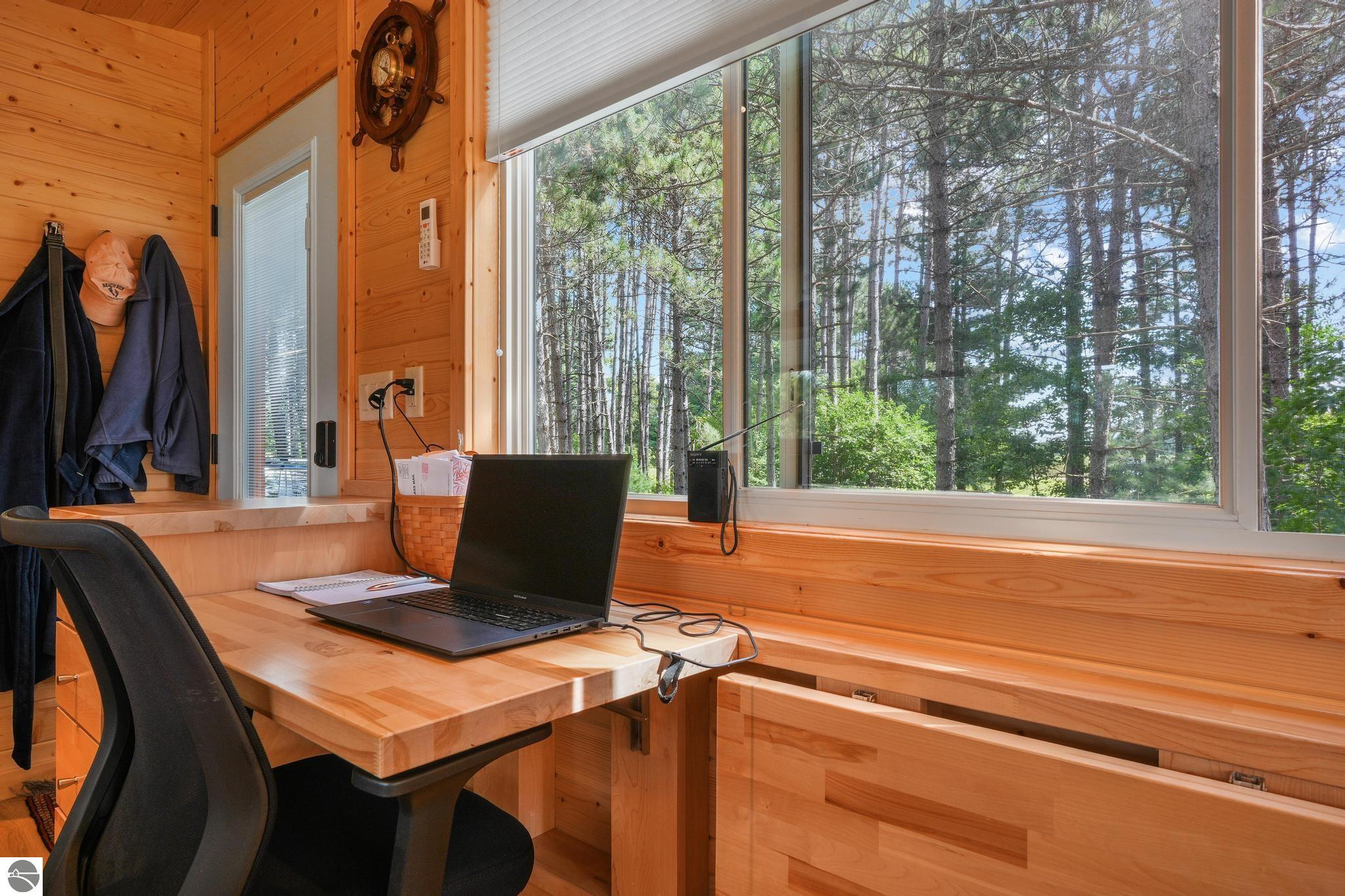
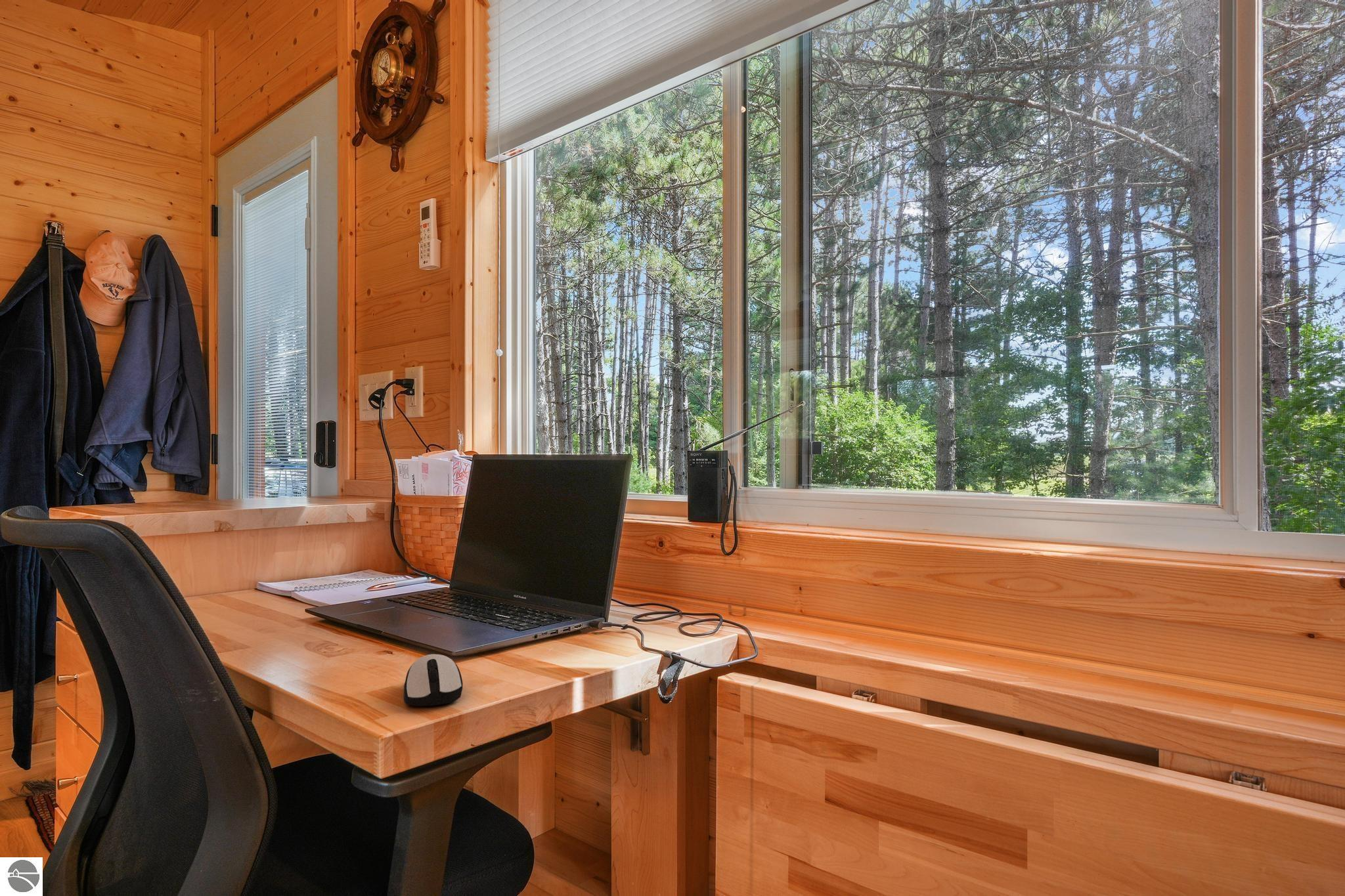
+ computer mouse (432, 674)
